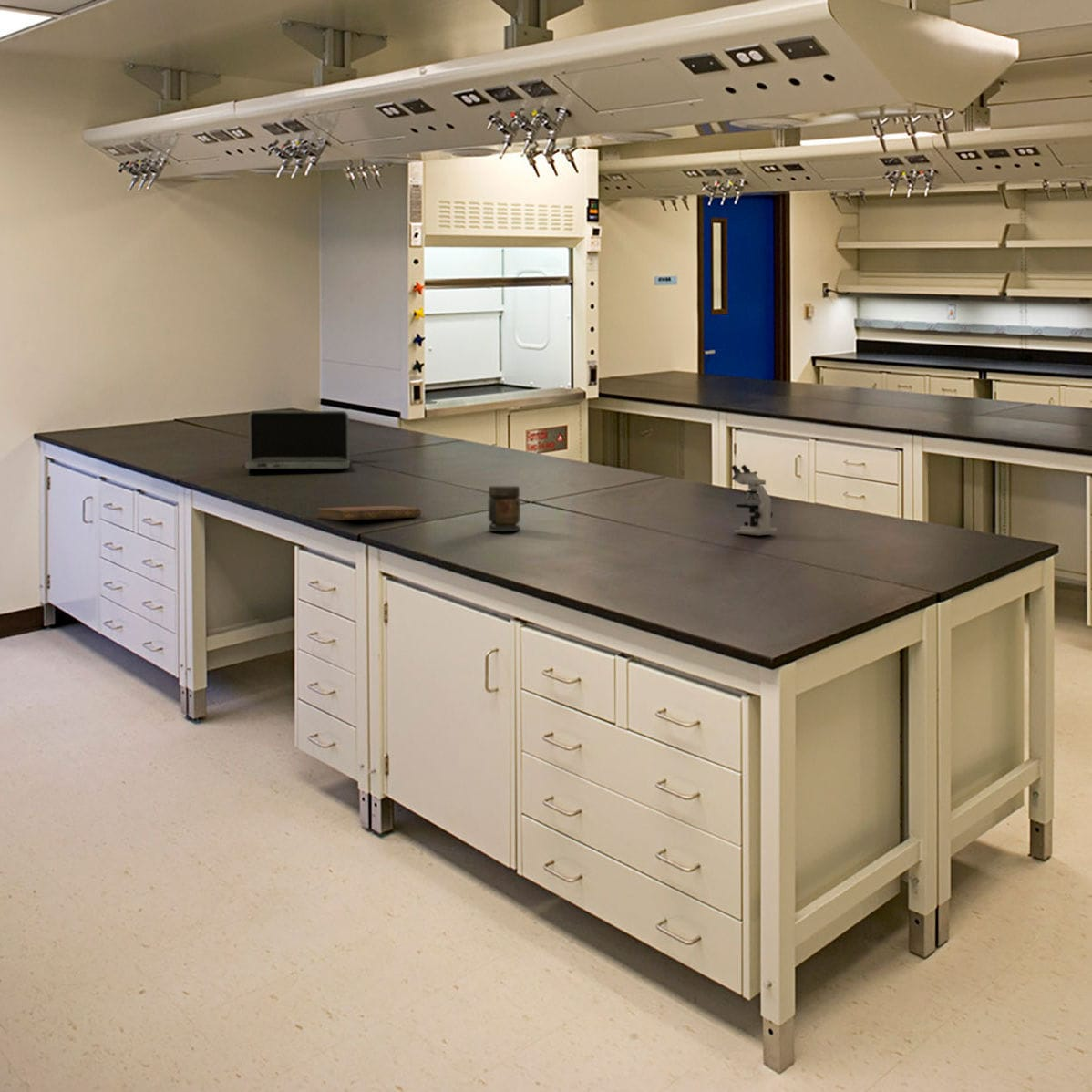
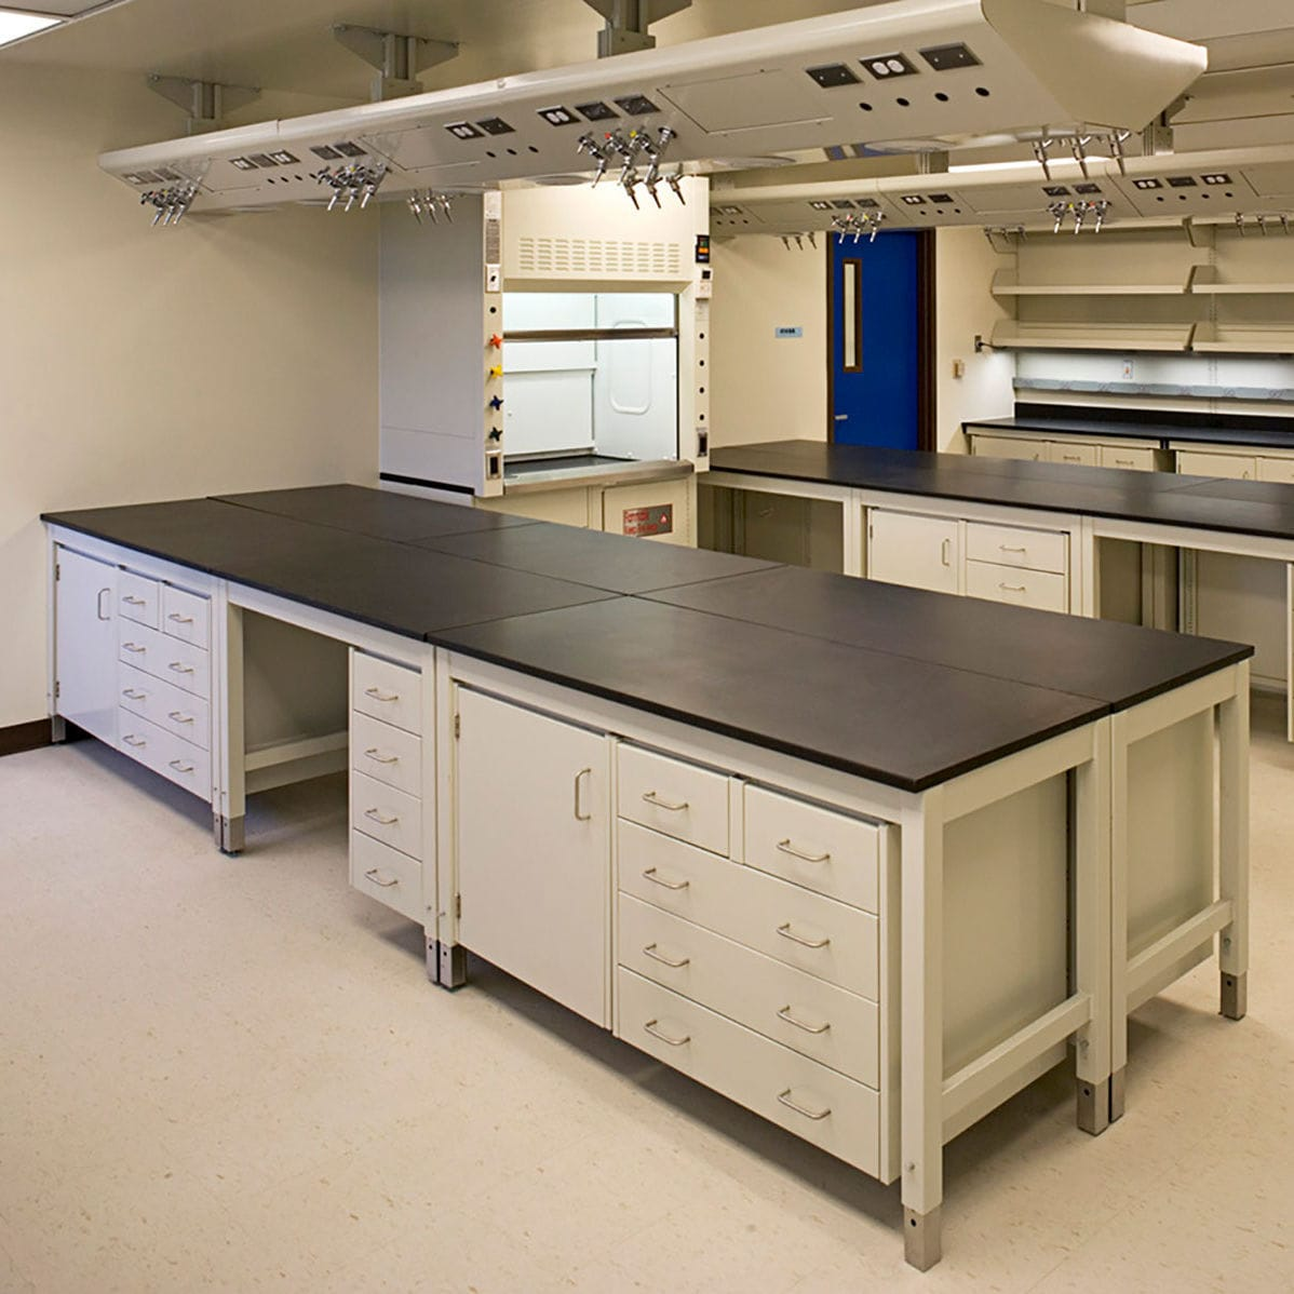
- microscope (752, 499)
- laptop (294, 438)
- jar (504, 508)
- notebook (368, 512)
